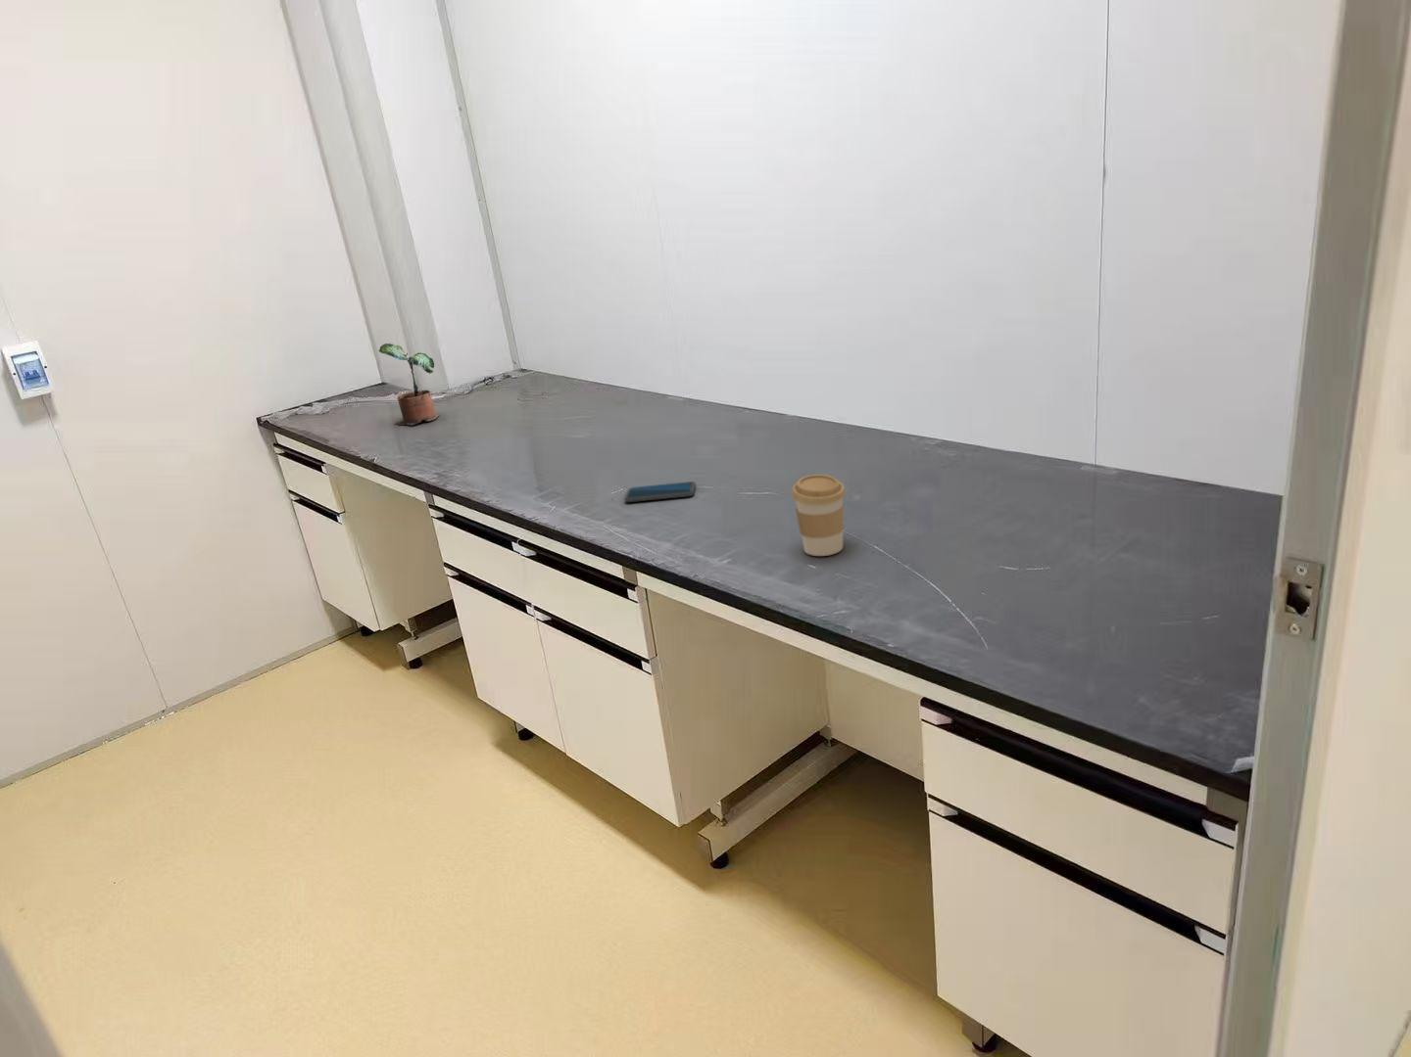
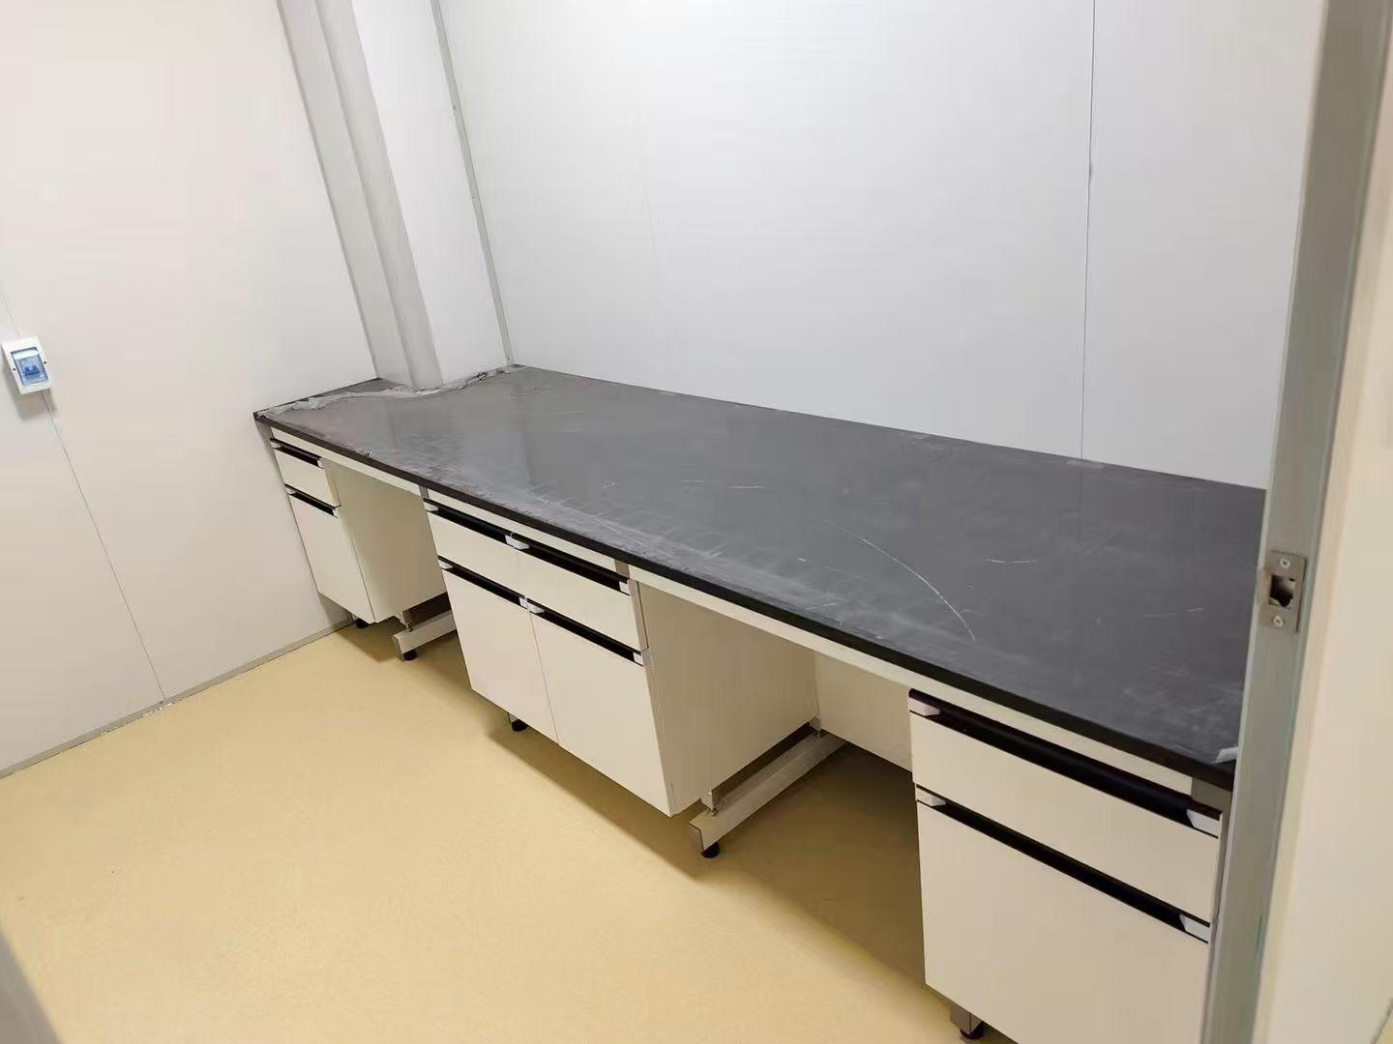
- potted plant (413, 382)
- coffee cup (820, 514)
- smartphone (660, 492)
